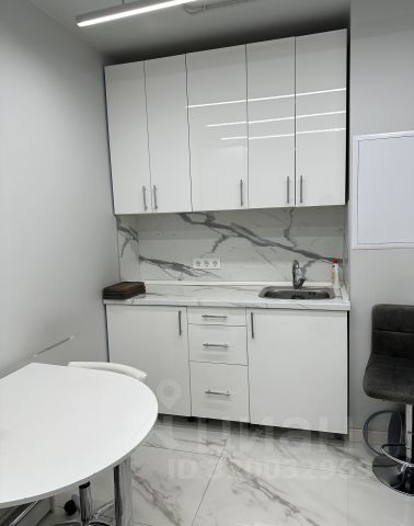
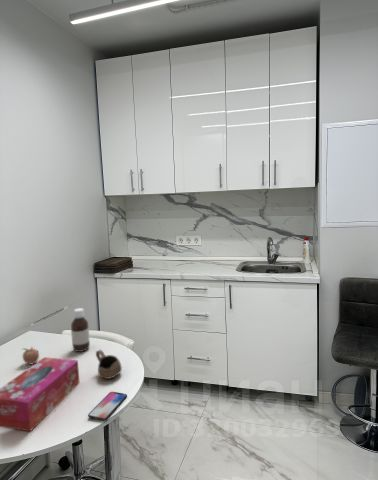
+ tissue box (38, 389)
+ cup (108, 363)
+ bottle (80, 329)
+ fruit (30, 355)
+ smartphone (108, 405)
